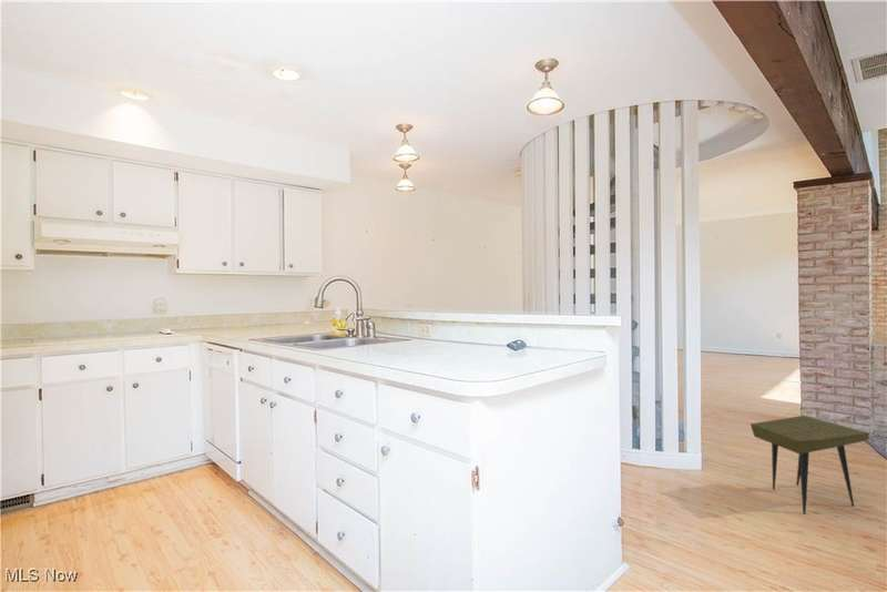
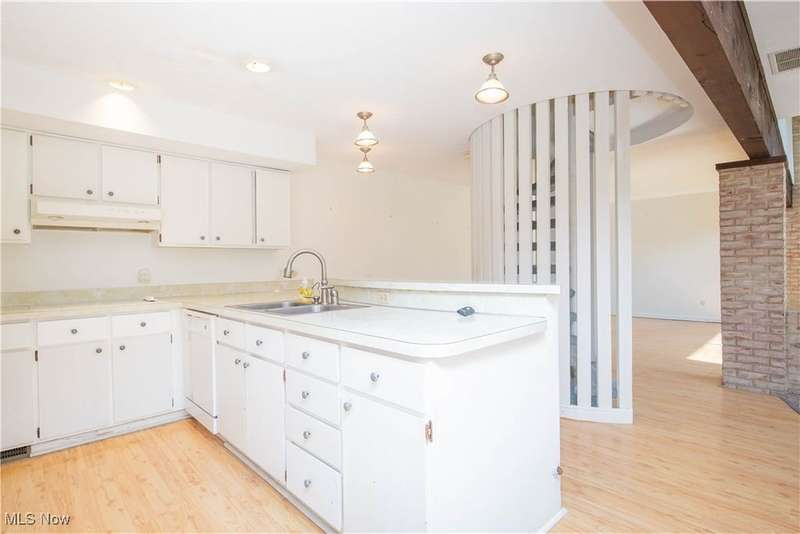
- side table (807, 462)
